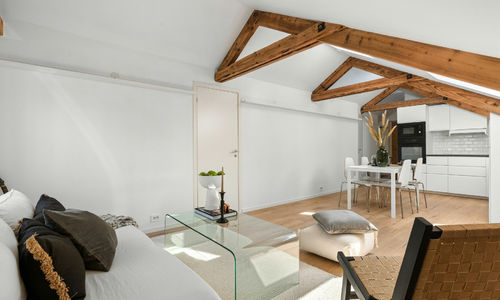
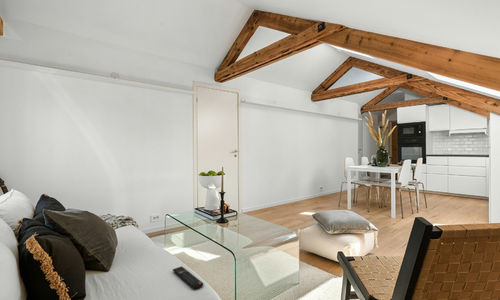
+ remote control (187, 277)
